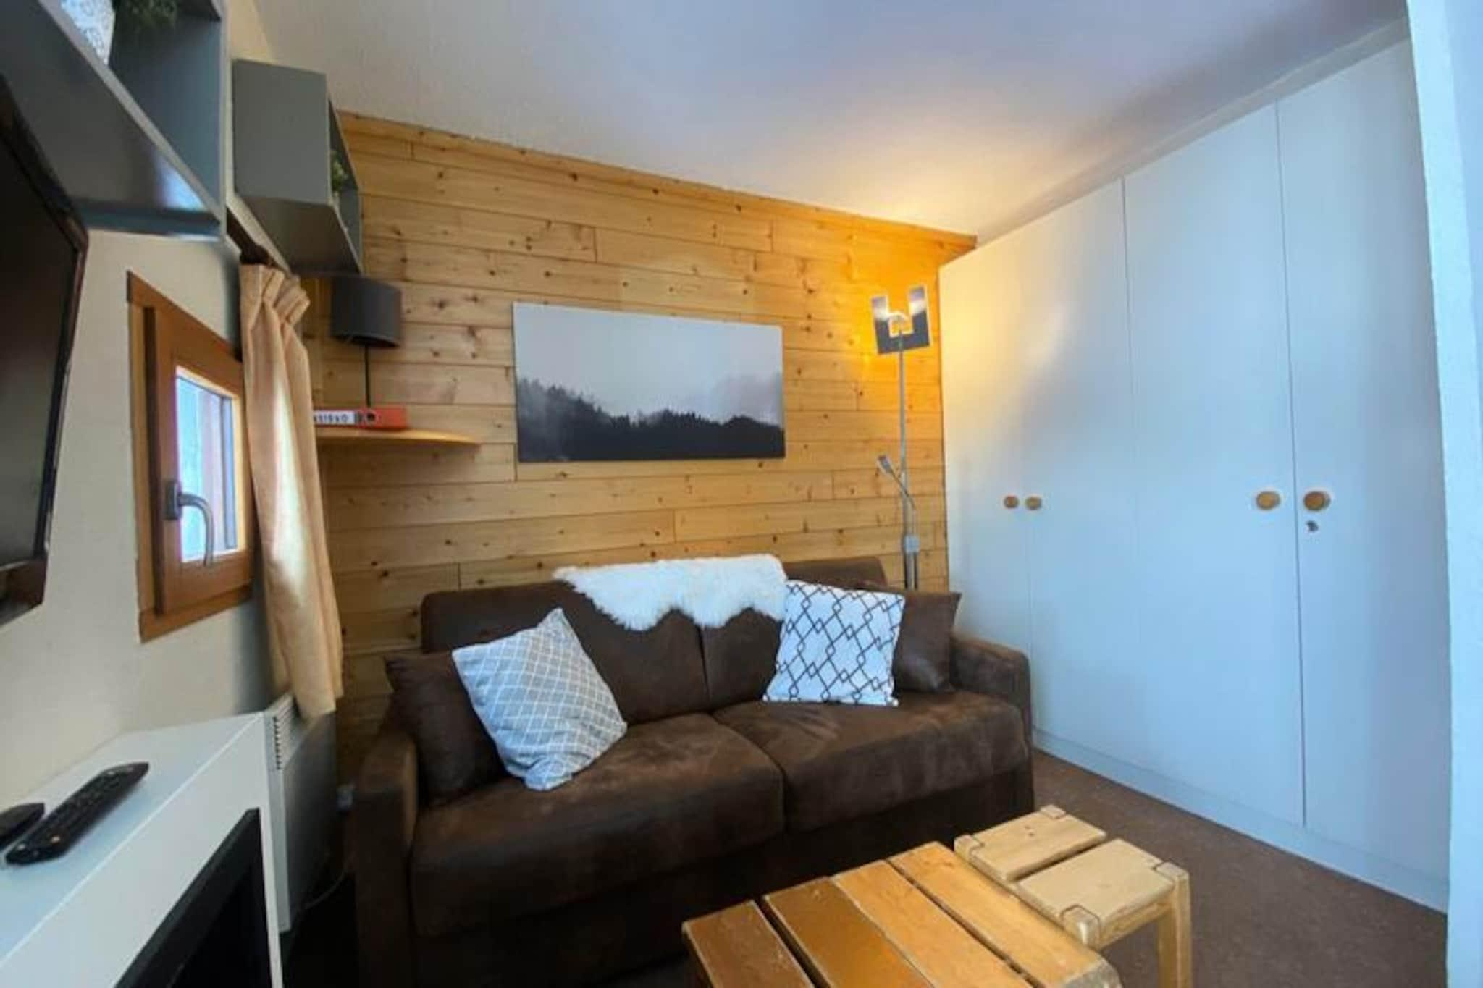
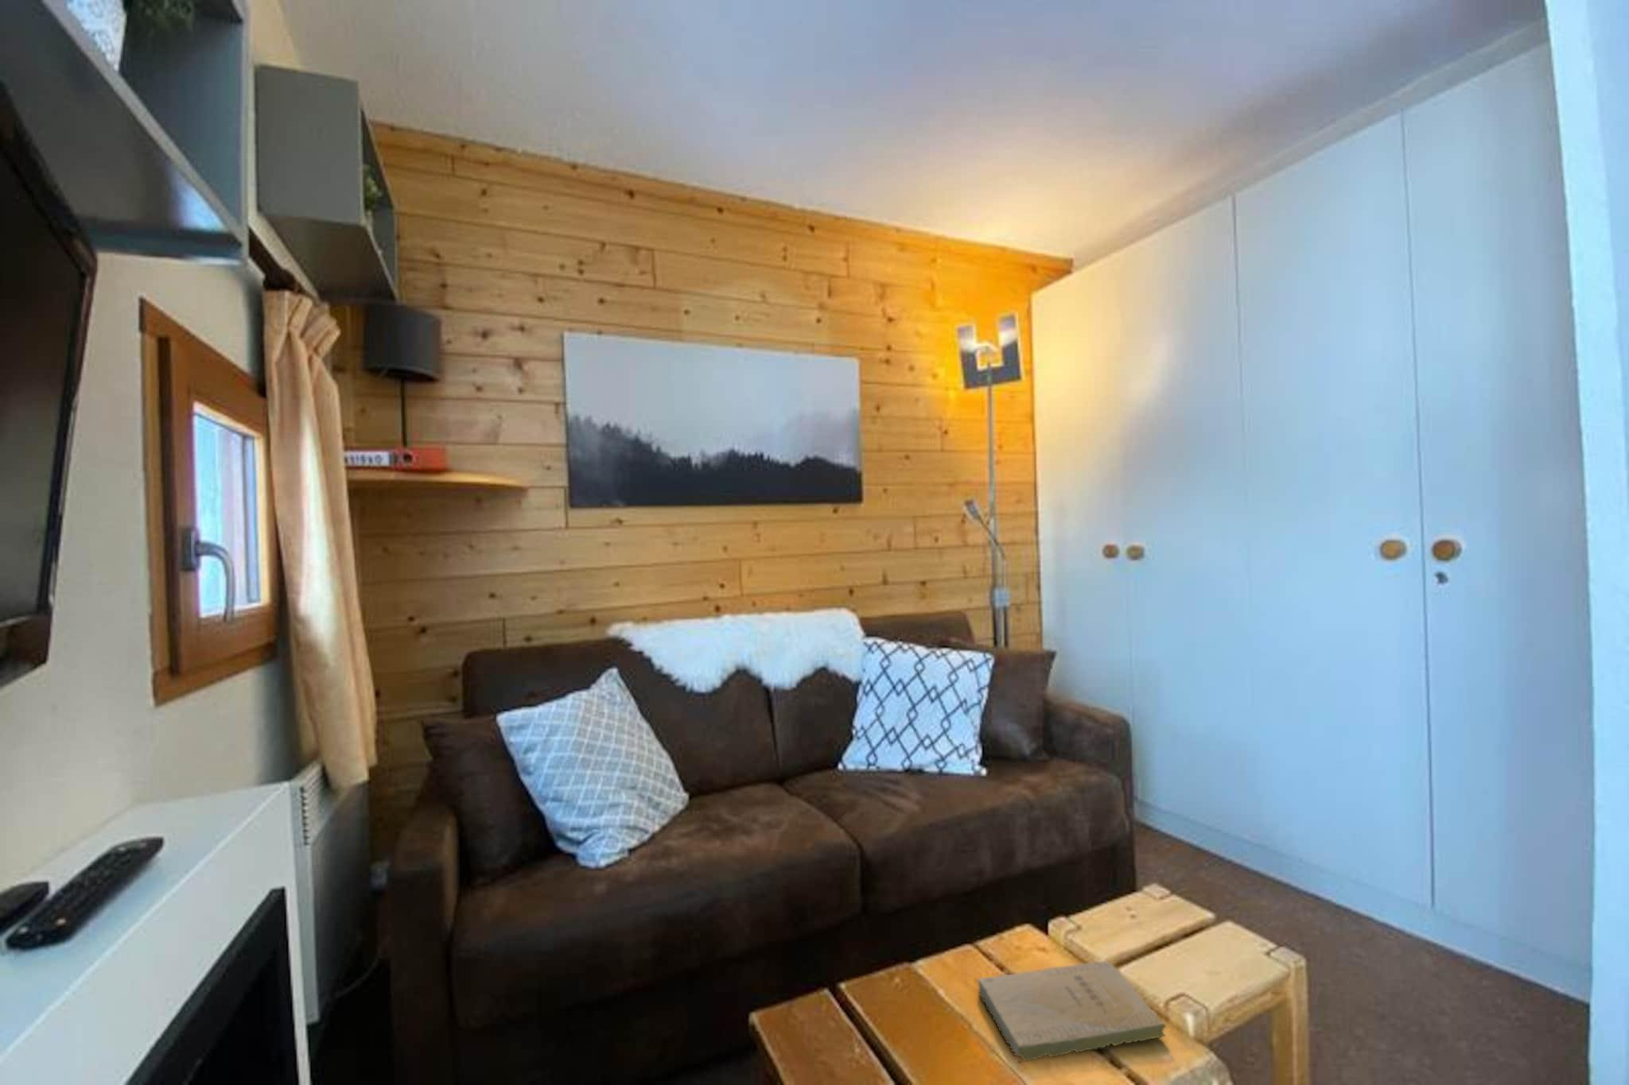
+ book (1065, 1005)
